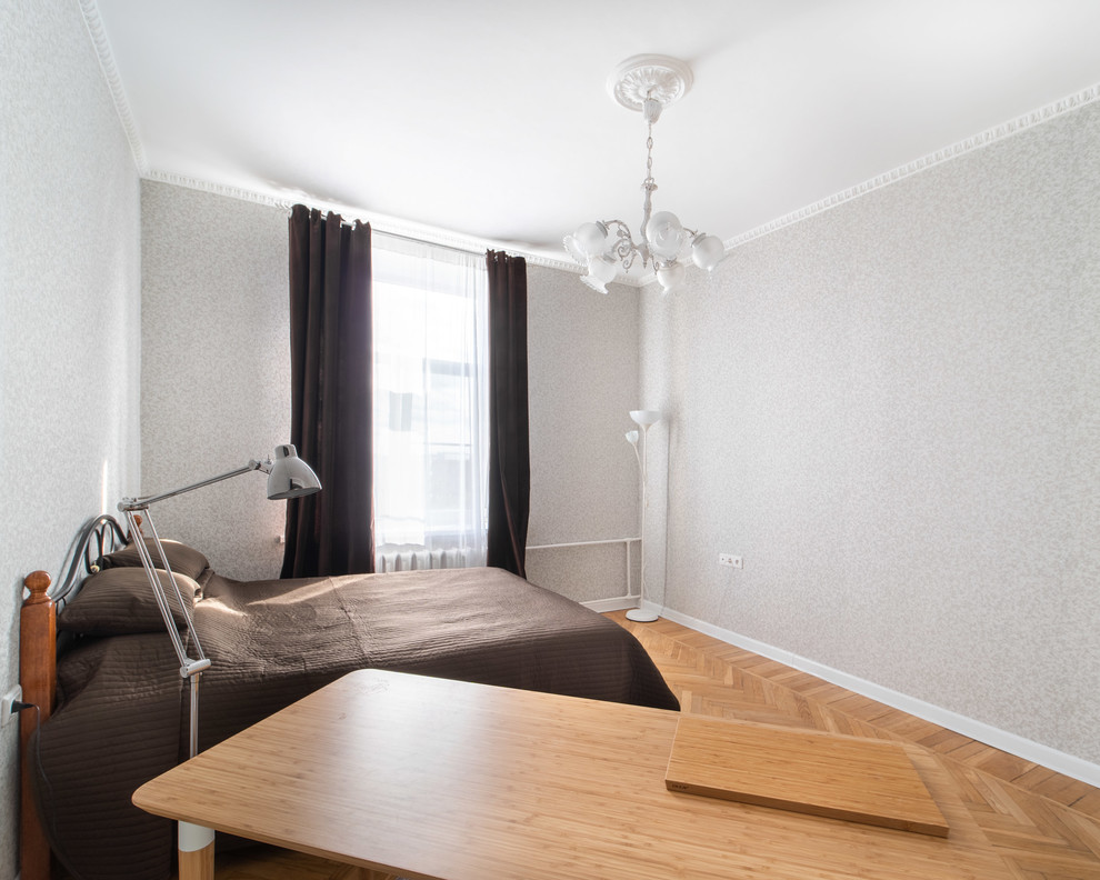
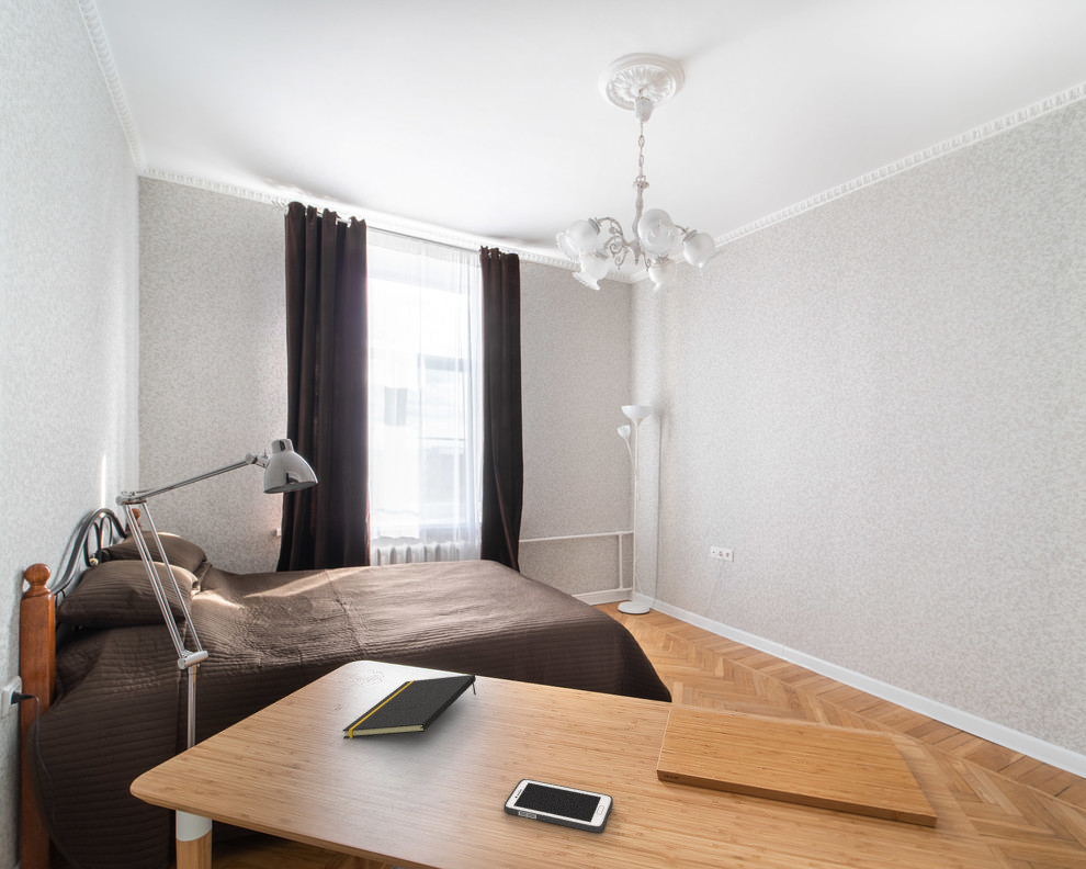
+ notepad (414, 703)
+ cell phone (558, 804)
